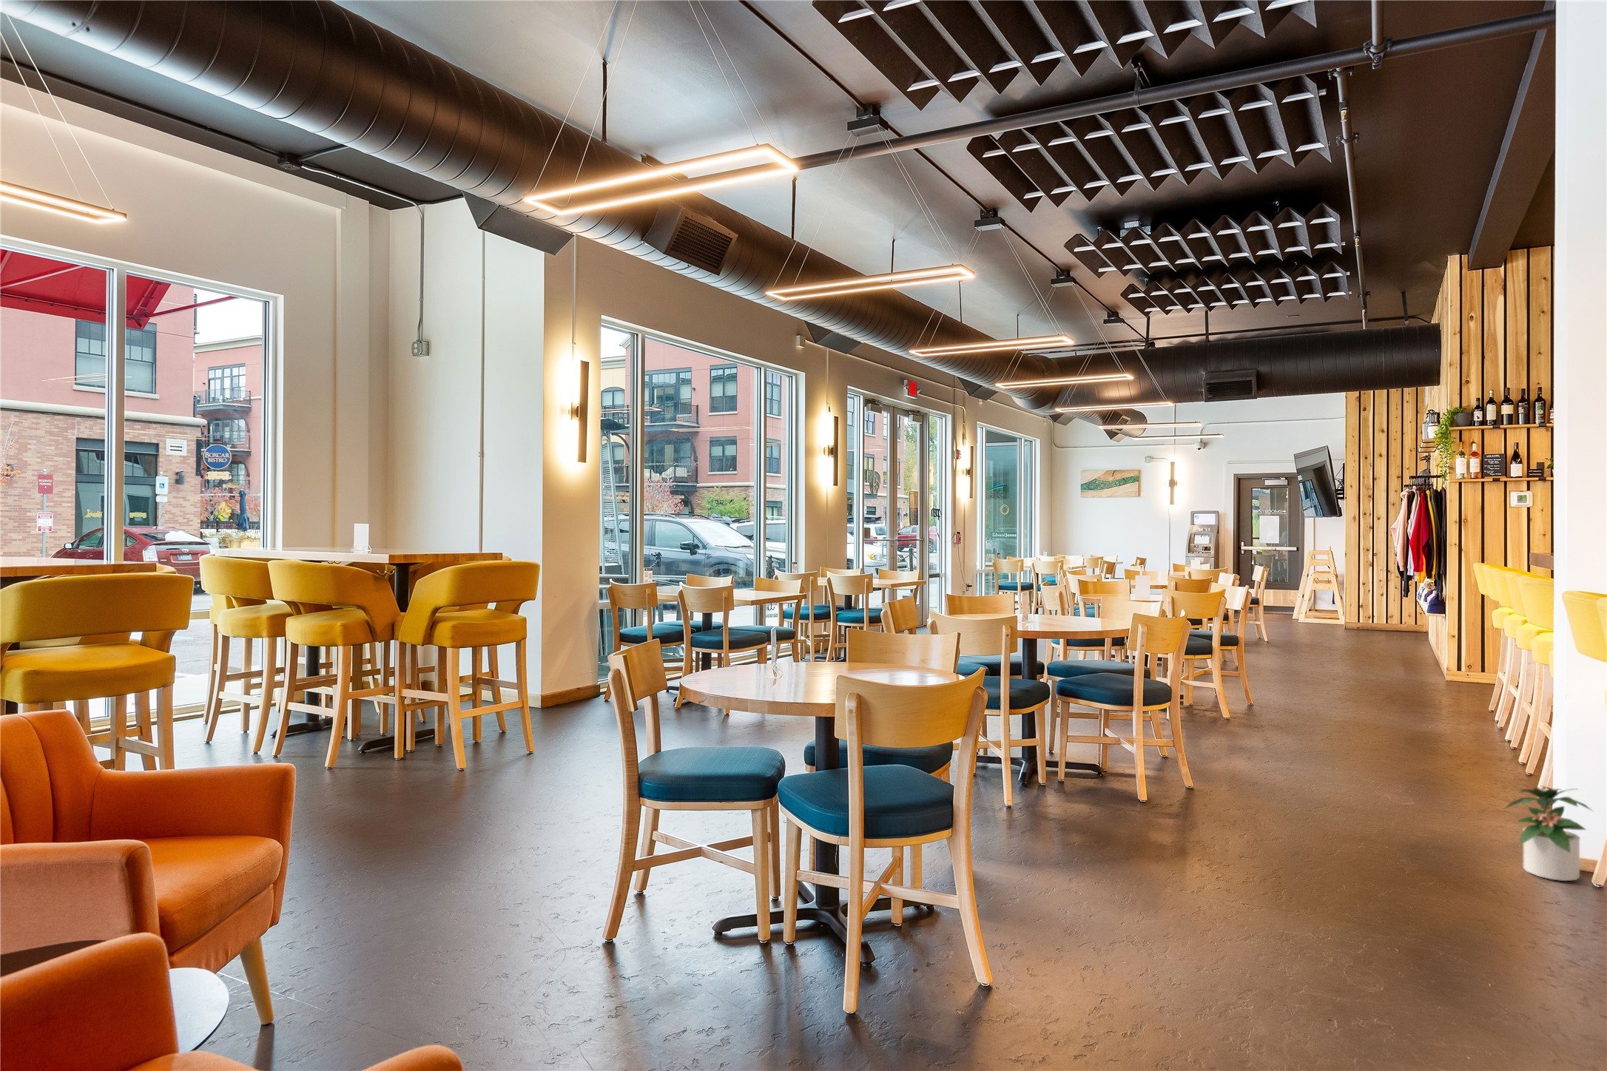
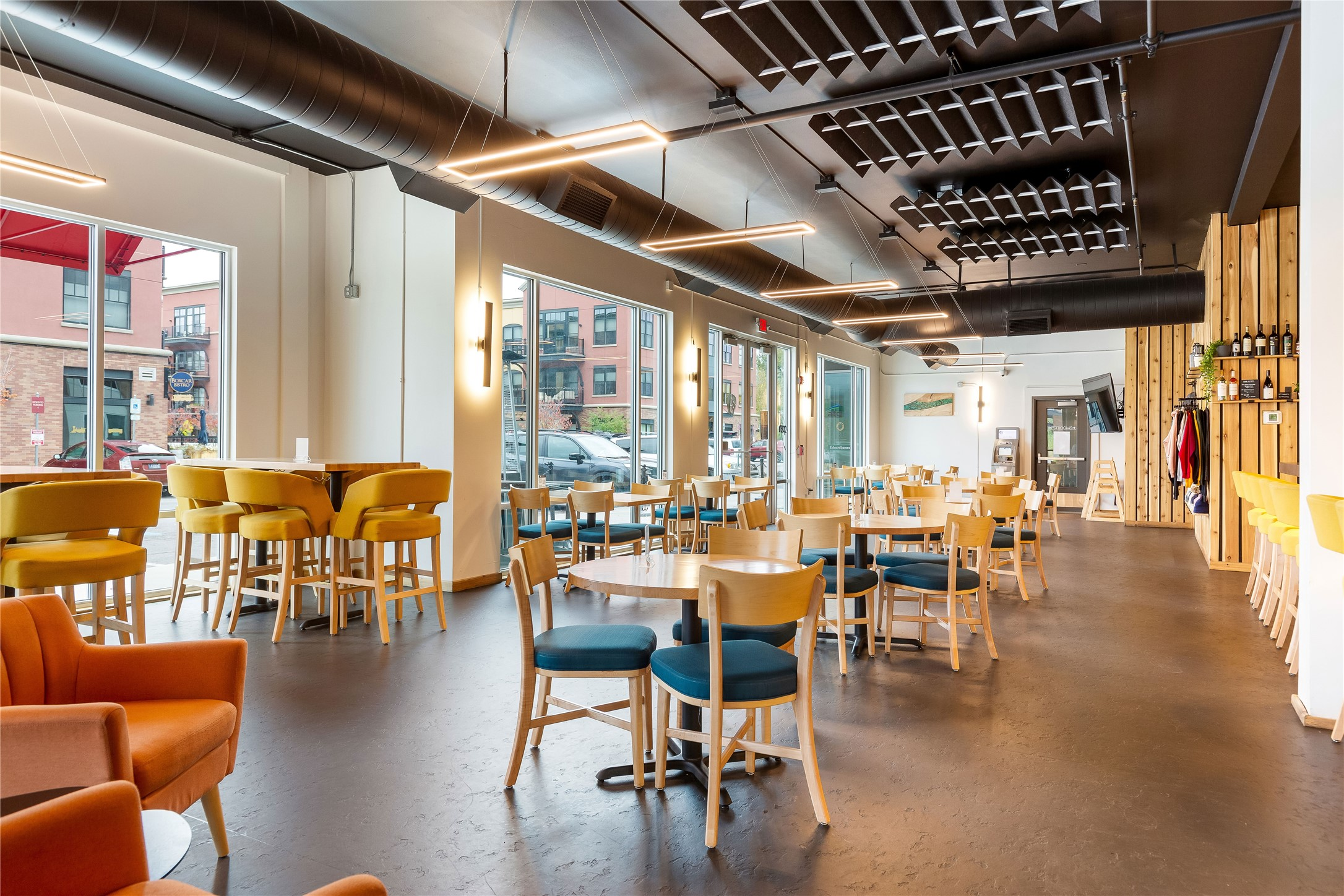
- potted plant (1547, 828)
